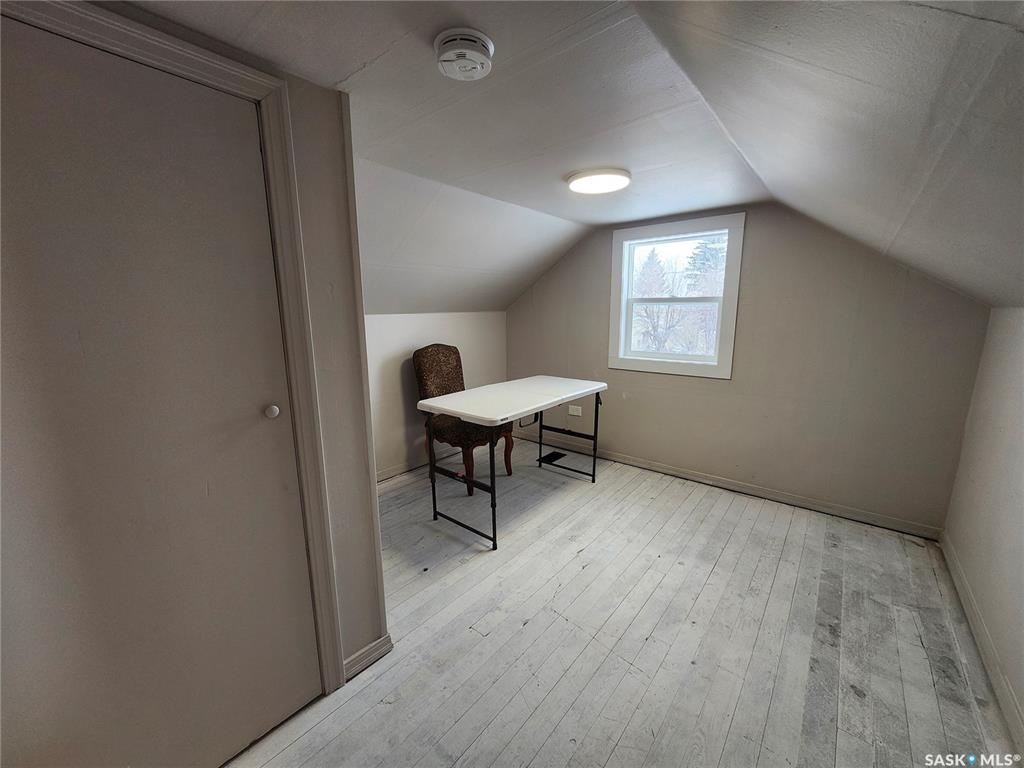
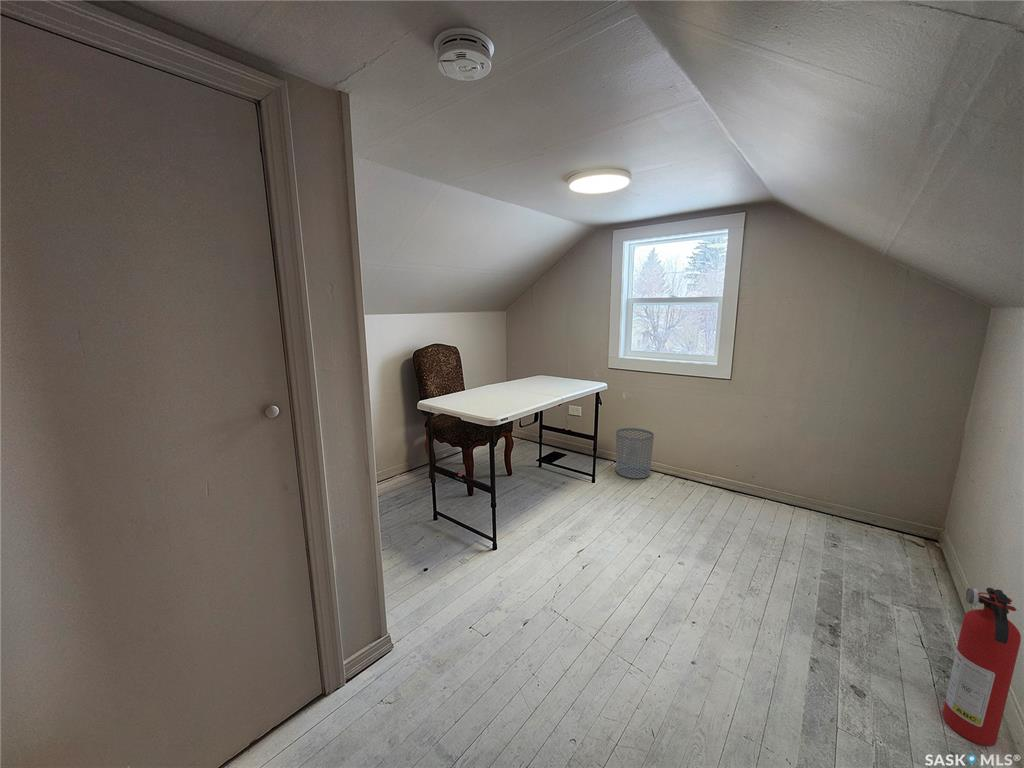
+ waste bin (633, 452)
+ fire extinguisher (984, 662)
